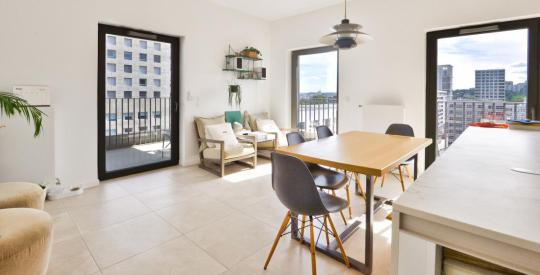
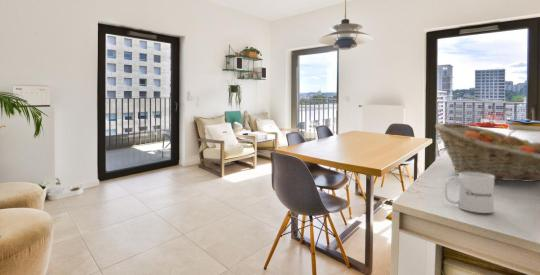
+ fruit basket (492, 148)
+ mug (468, 191)
